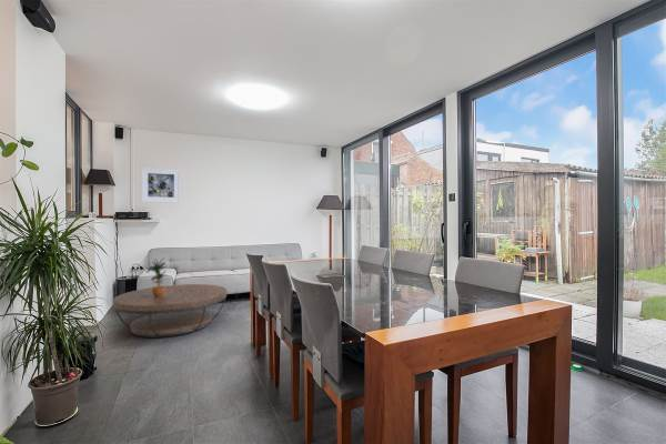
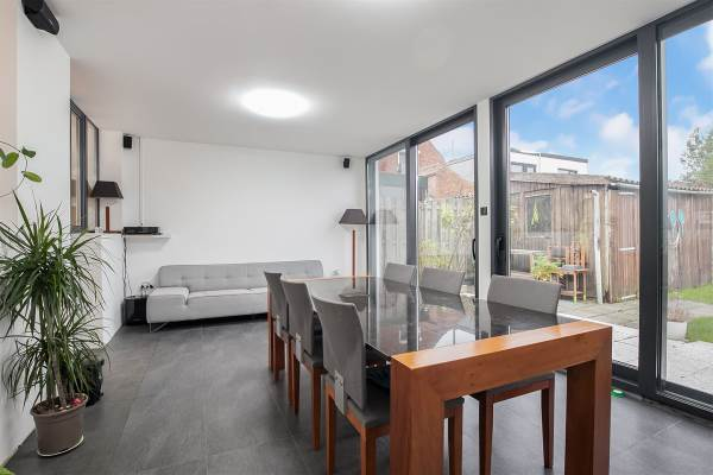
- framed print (161, 185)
- potted plant (157, 276)
- coffee table (173, 309)
